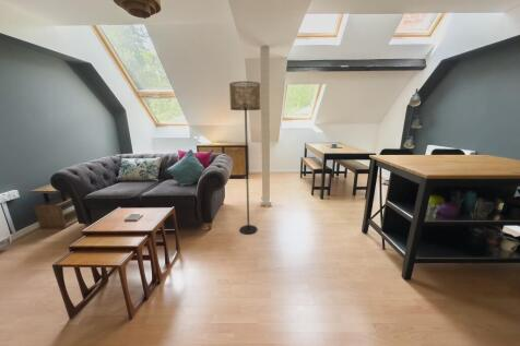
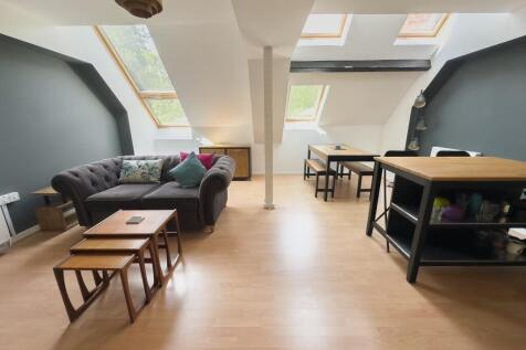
- floor lamp (247, 162)
